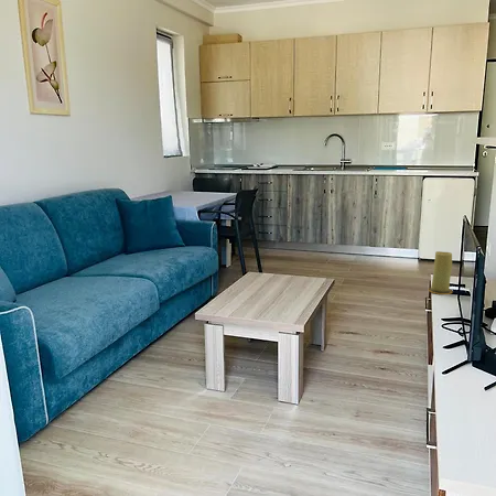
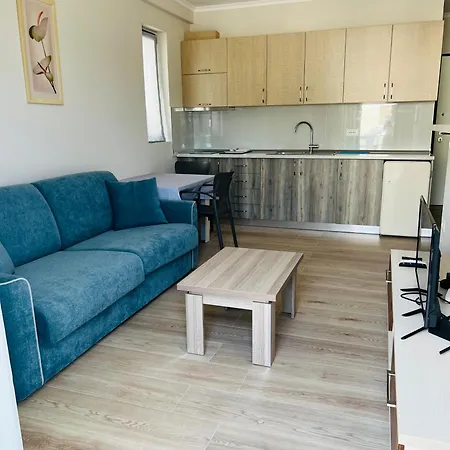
- candle (441, 271)
